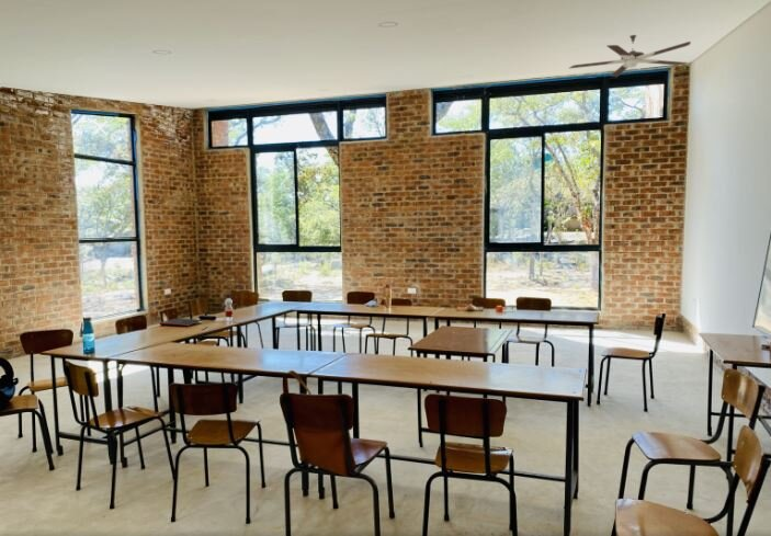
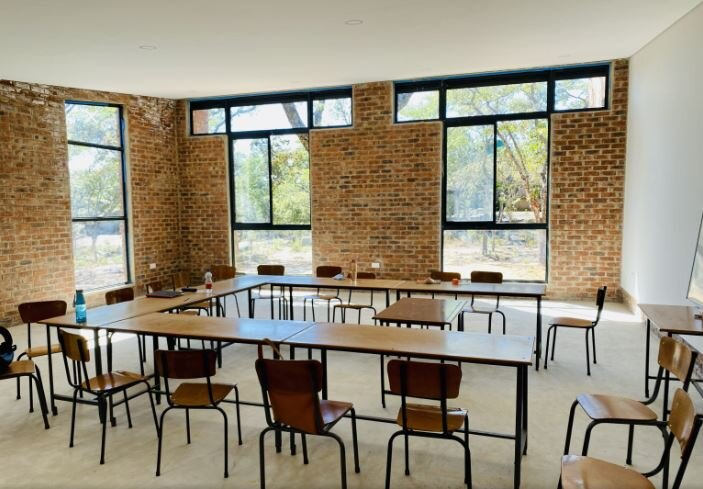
- ceiling fan (626, 52)
